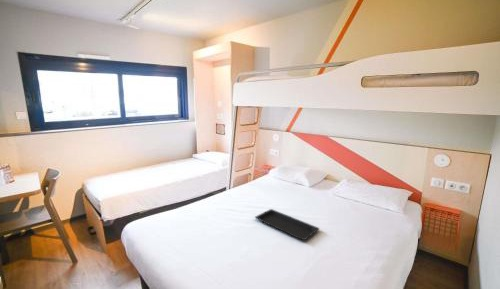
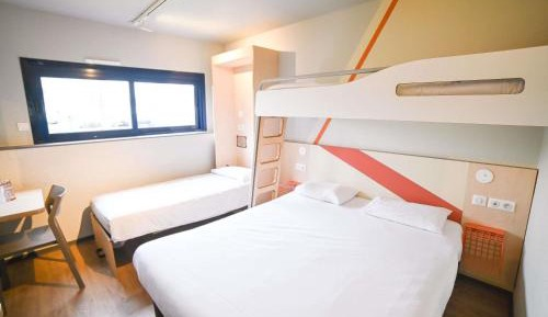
- serving tray (285, 224)
